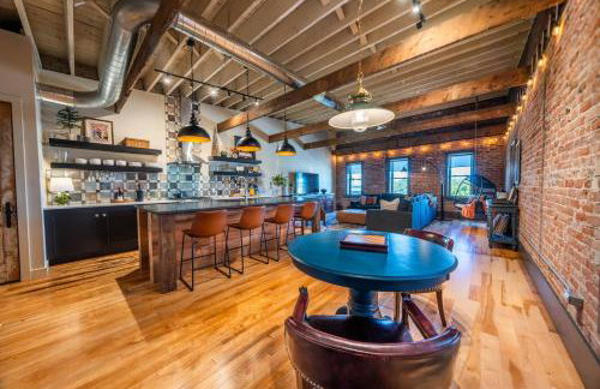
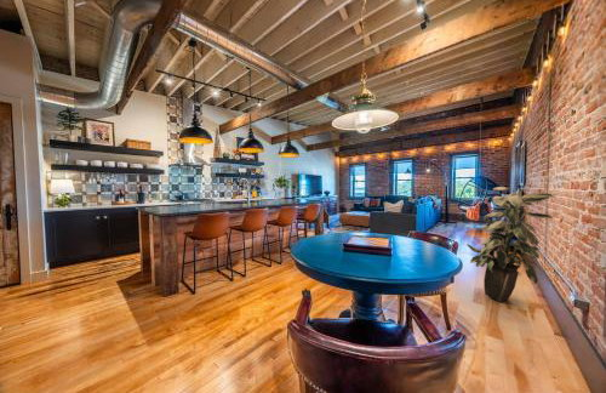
+ indoor plant (507, 244)
